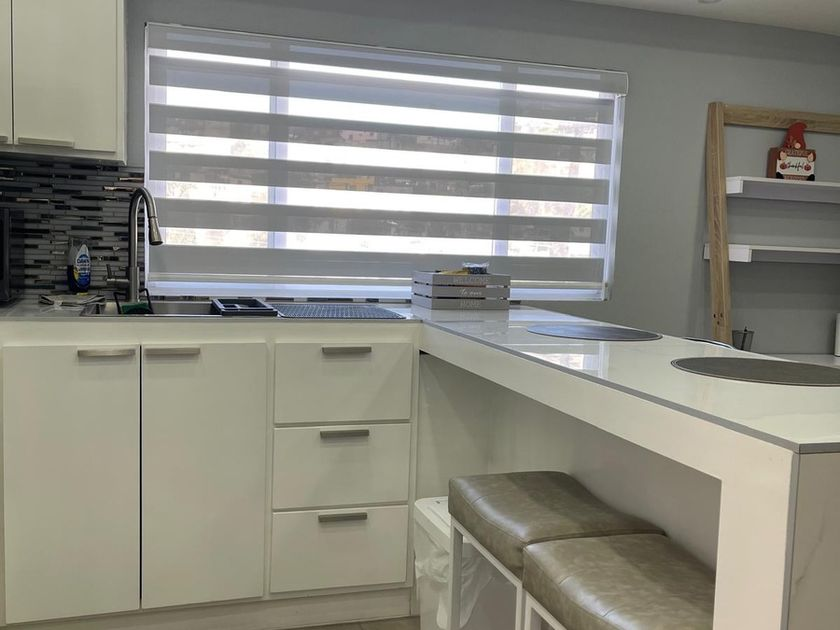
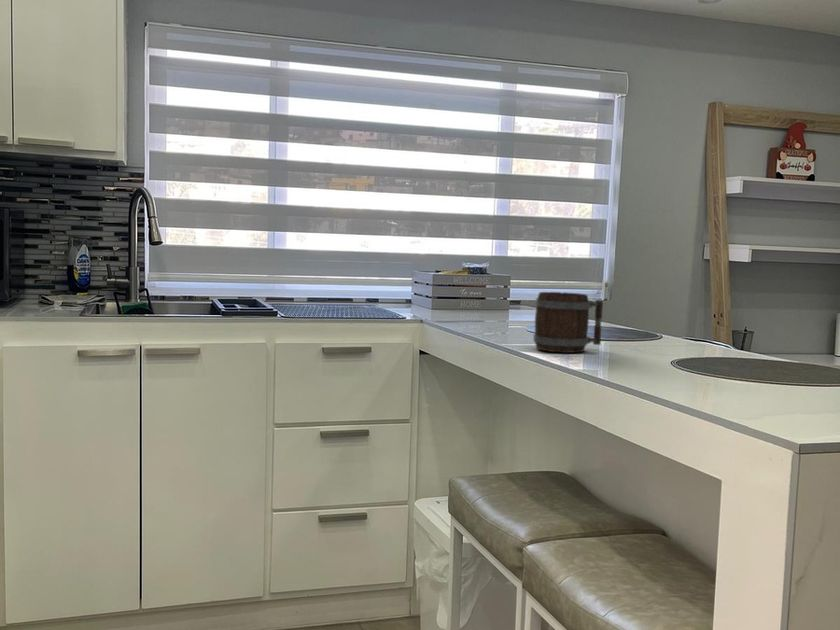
+ mug (569, 321)
